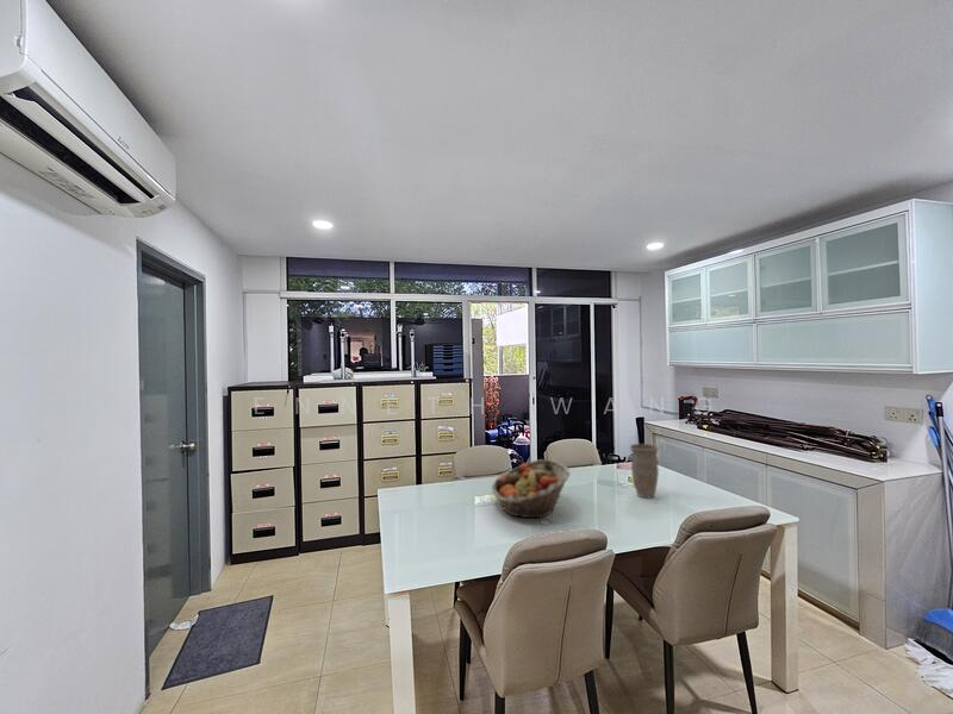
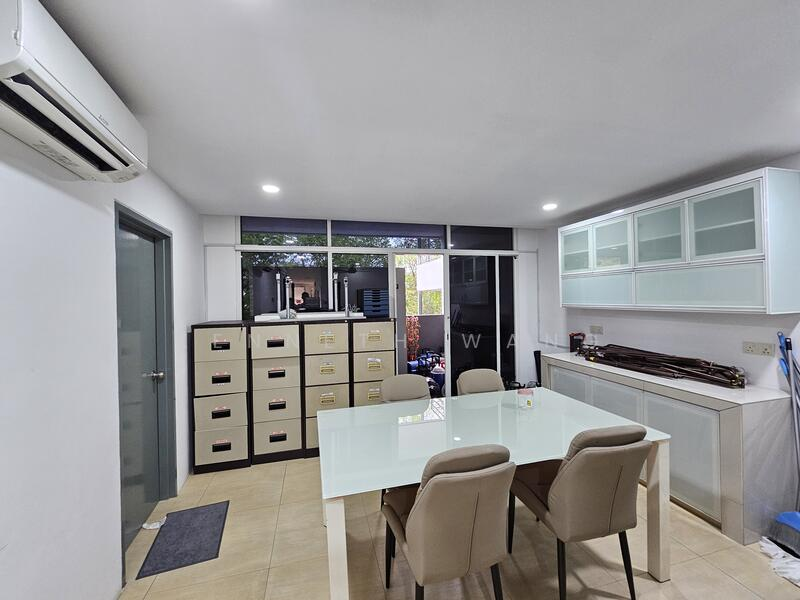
- vase (644, 470)
- fruit basket (530, 486)
